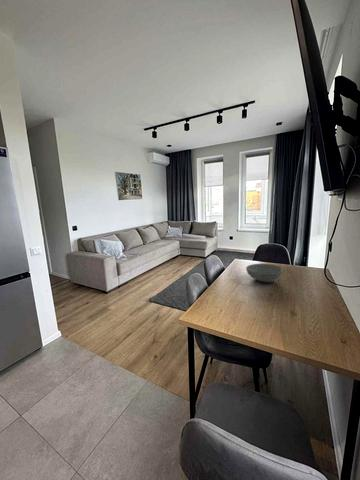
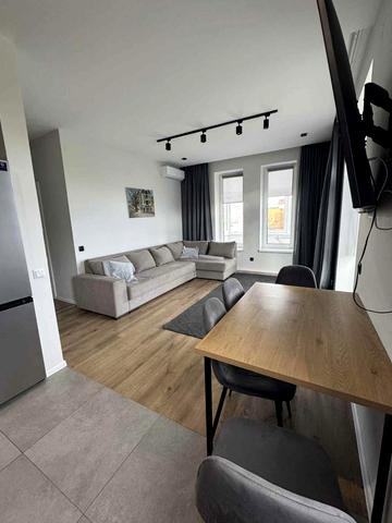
- bowl (263, 273)
